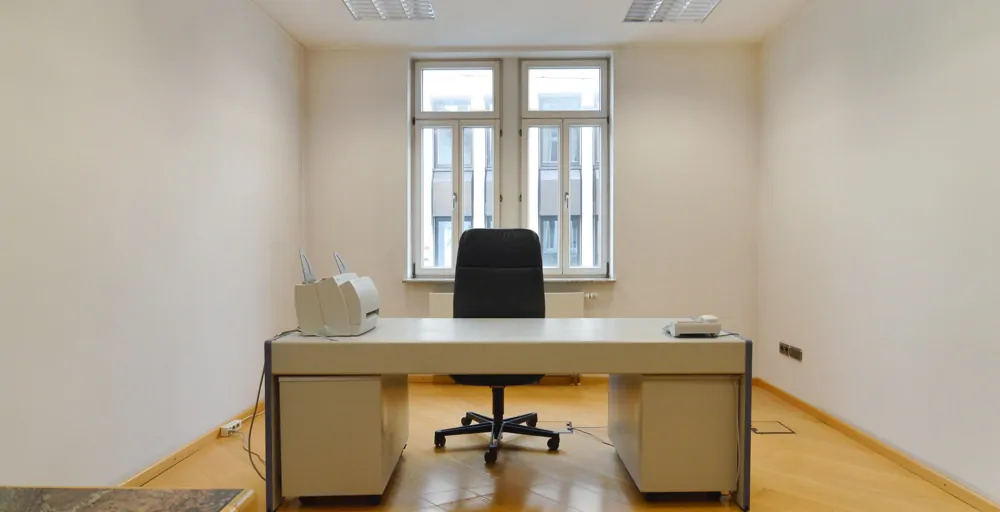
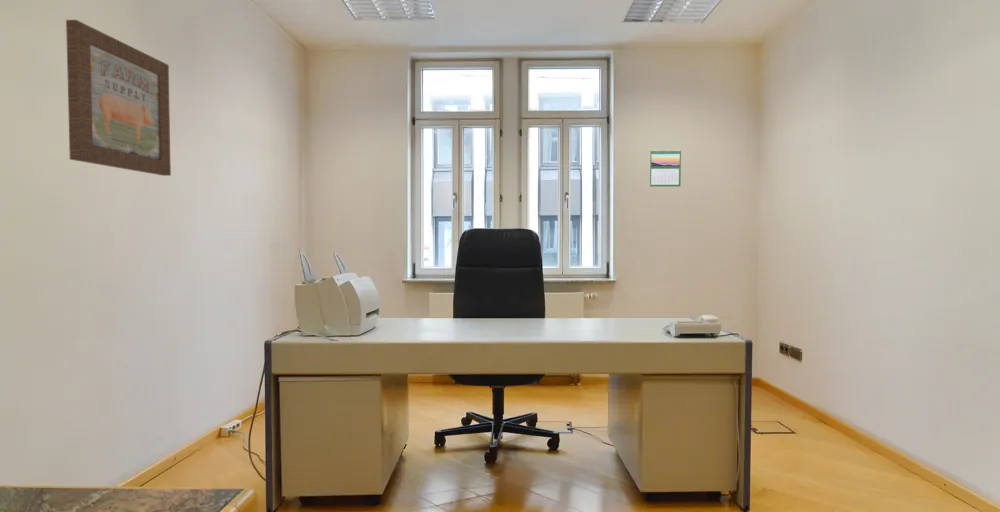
+ calendar (665, 167)
+ wall art (124, 106)
